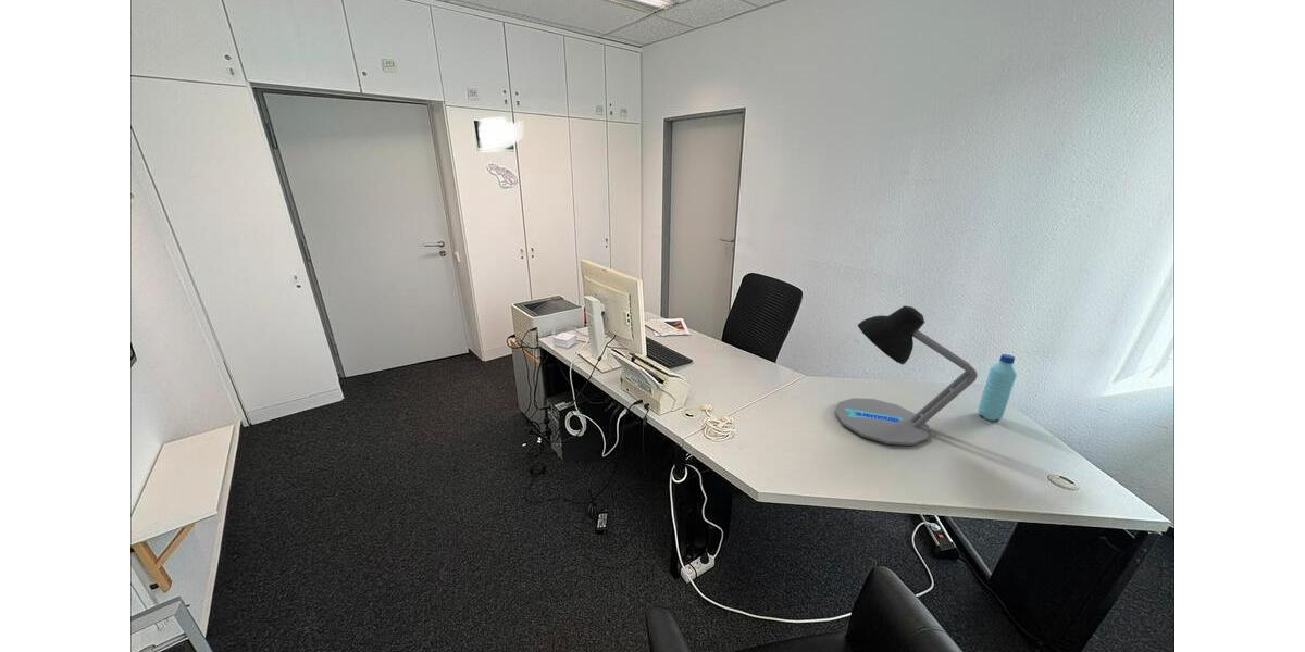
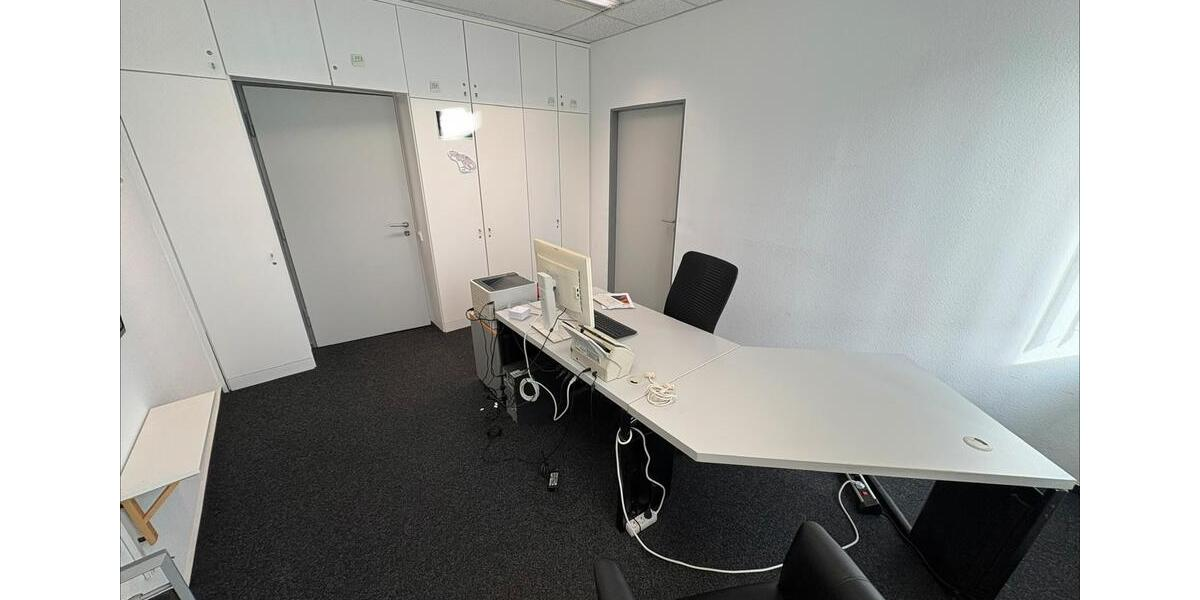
- desk lamp (903, 364)
- water bottle (998, 387)
